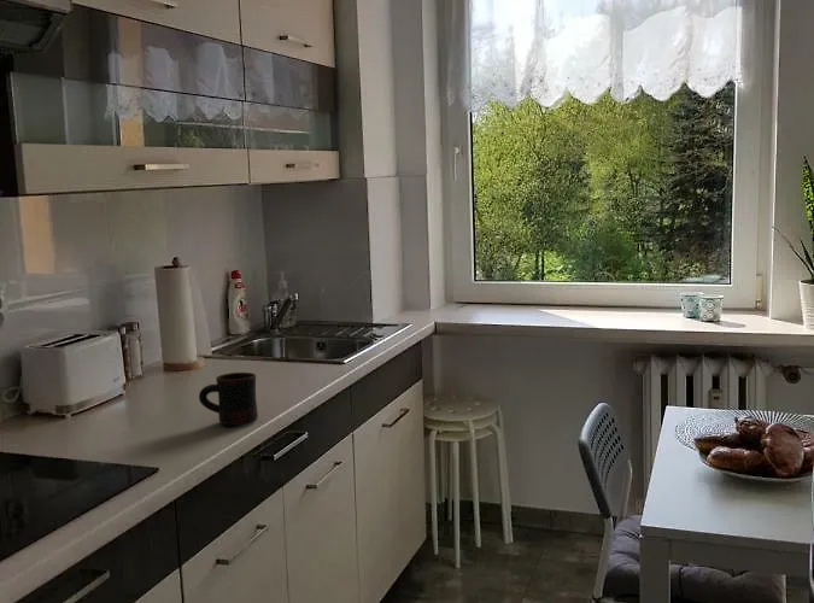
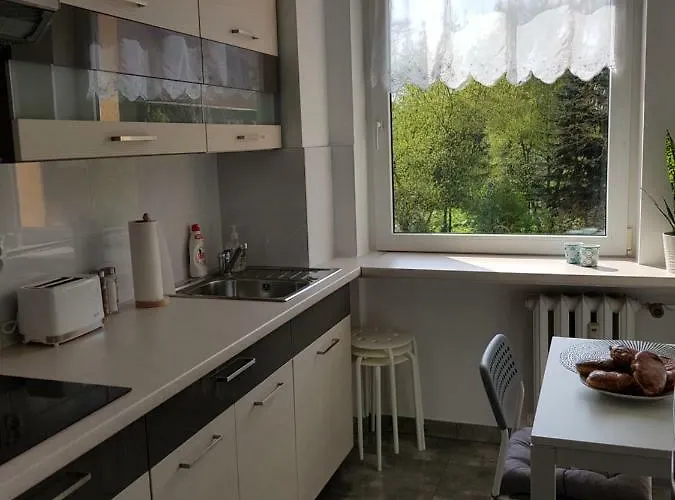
- mug (228, 399)
